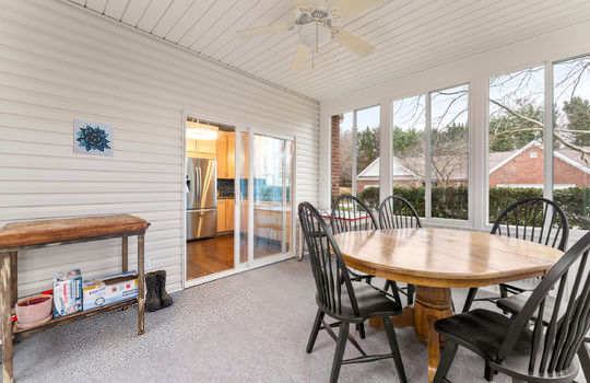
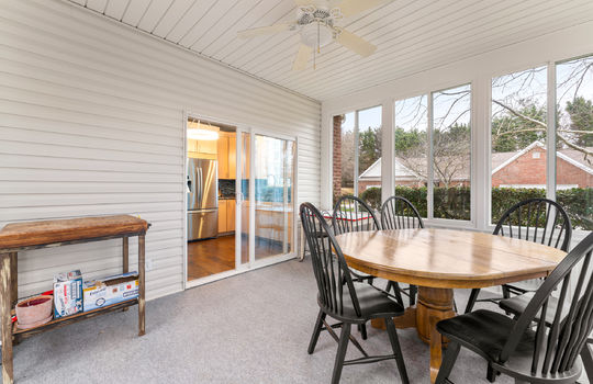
- wall art (94, 138)
- boots (157, 288)
